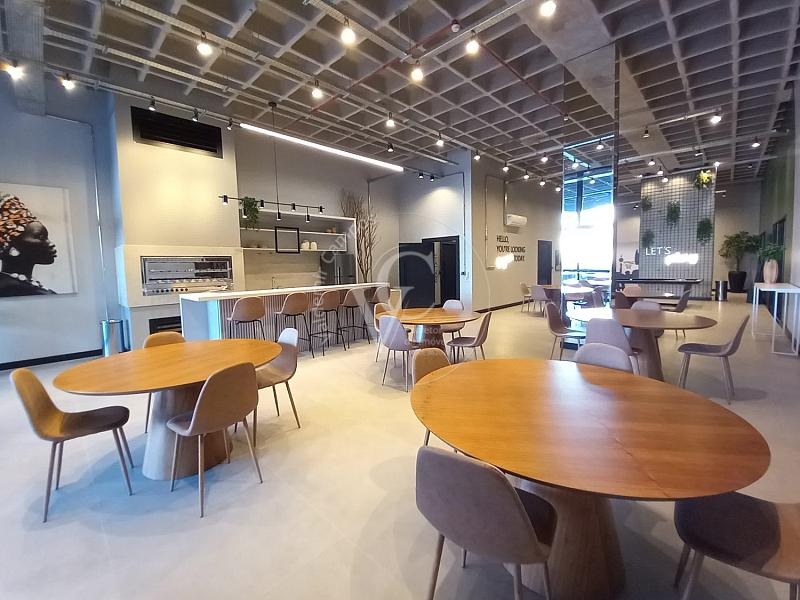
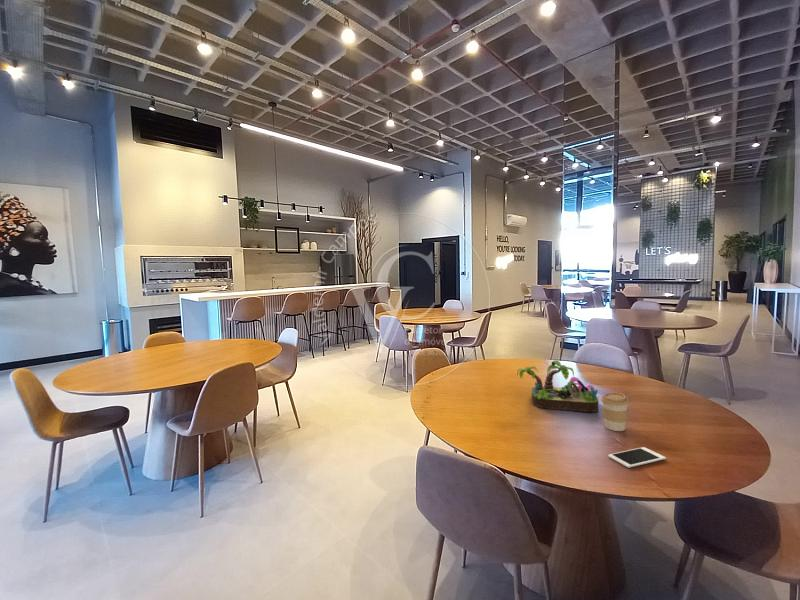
+ cell phone (636, 456)
+ plant (552, 382)
+ coffee cup (614, 411)
